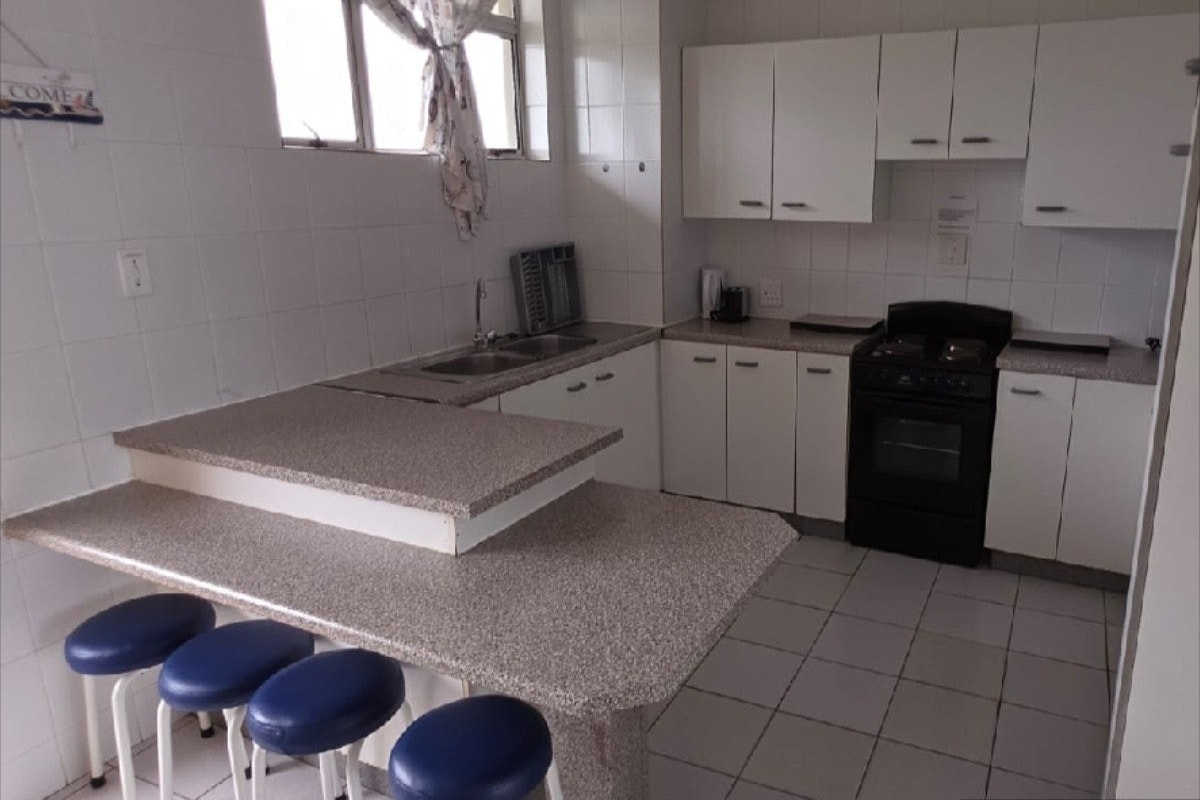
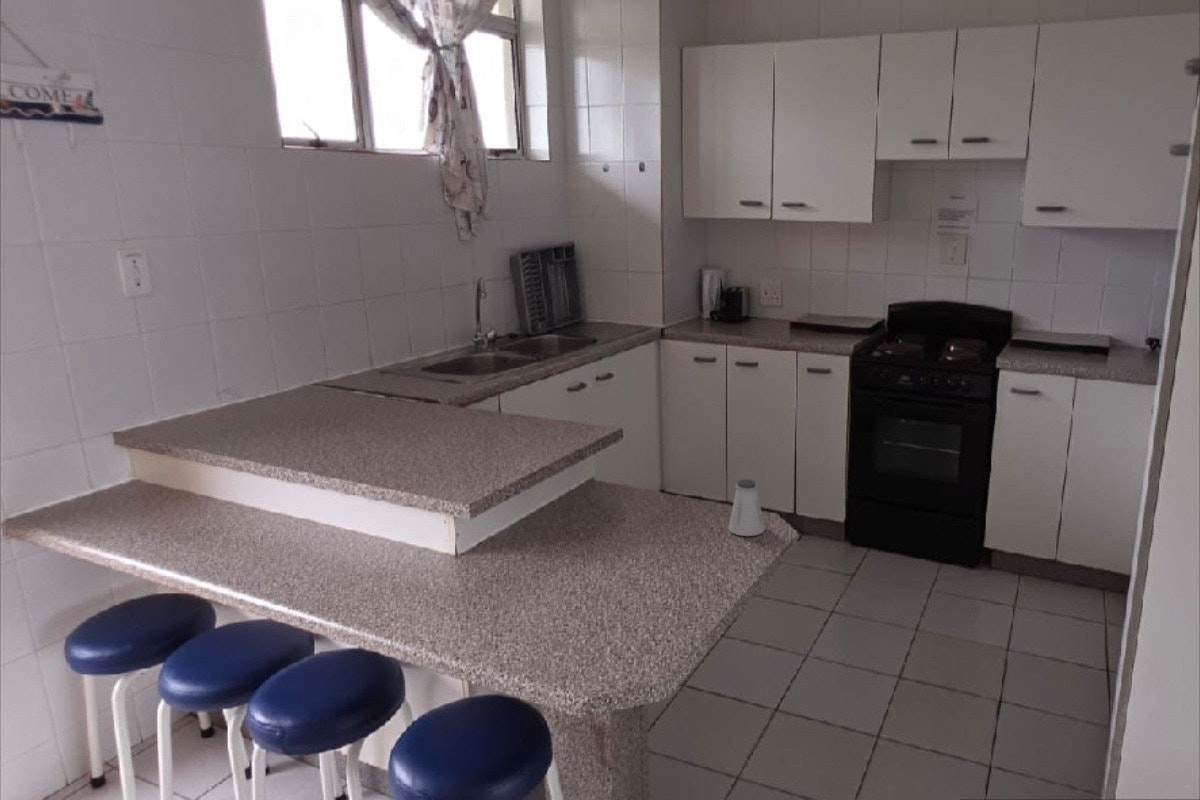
+ saltshaker (746, 505)
